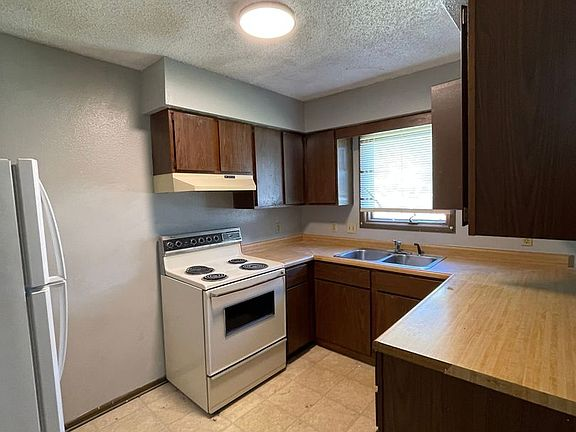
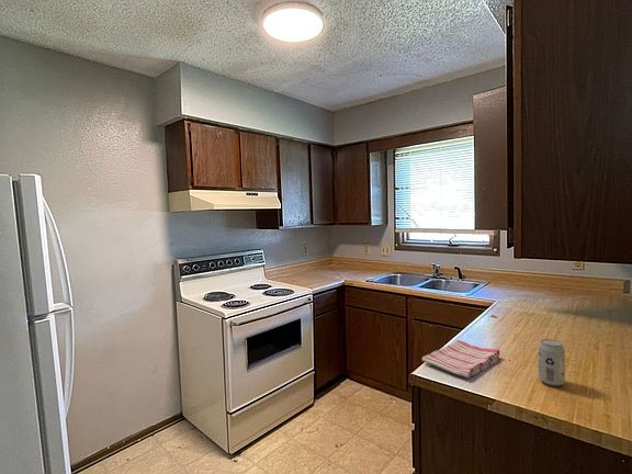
+ dish towel (461, 356)
+ beverage can (551, 362)
